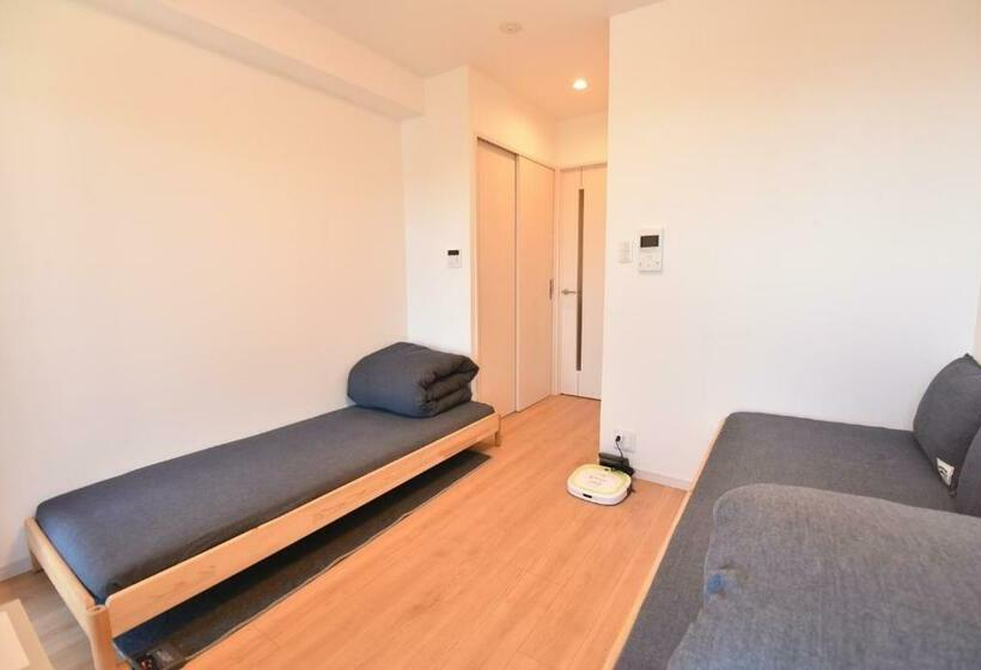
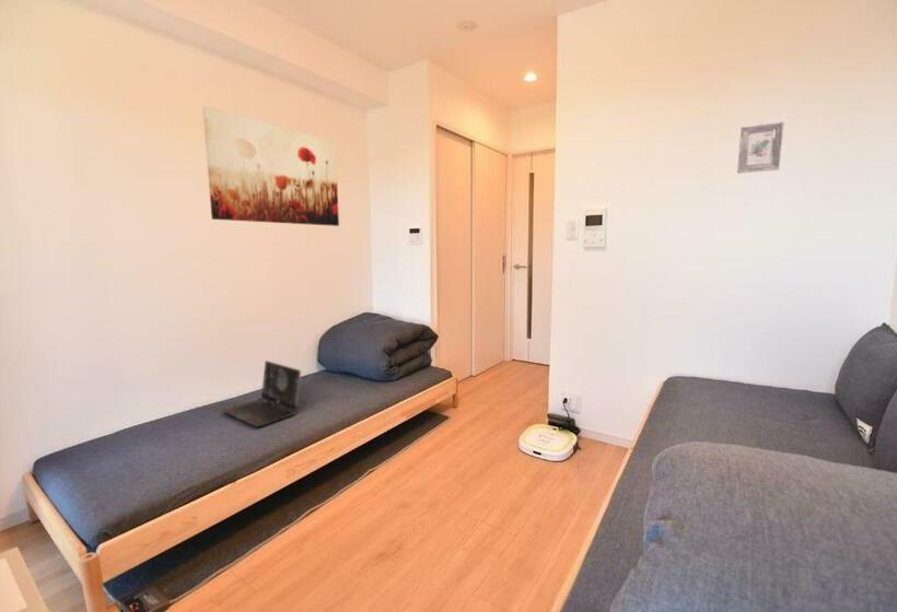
+ picture frame (759, 148)
+ laptop computer (261, 391)
+ wall art (281, 175)
